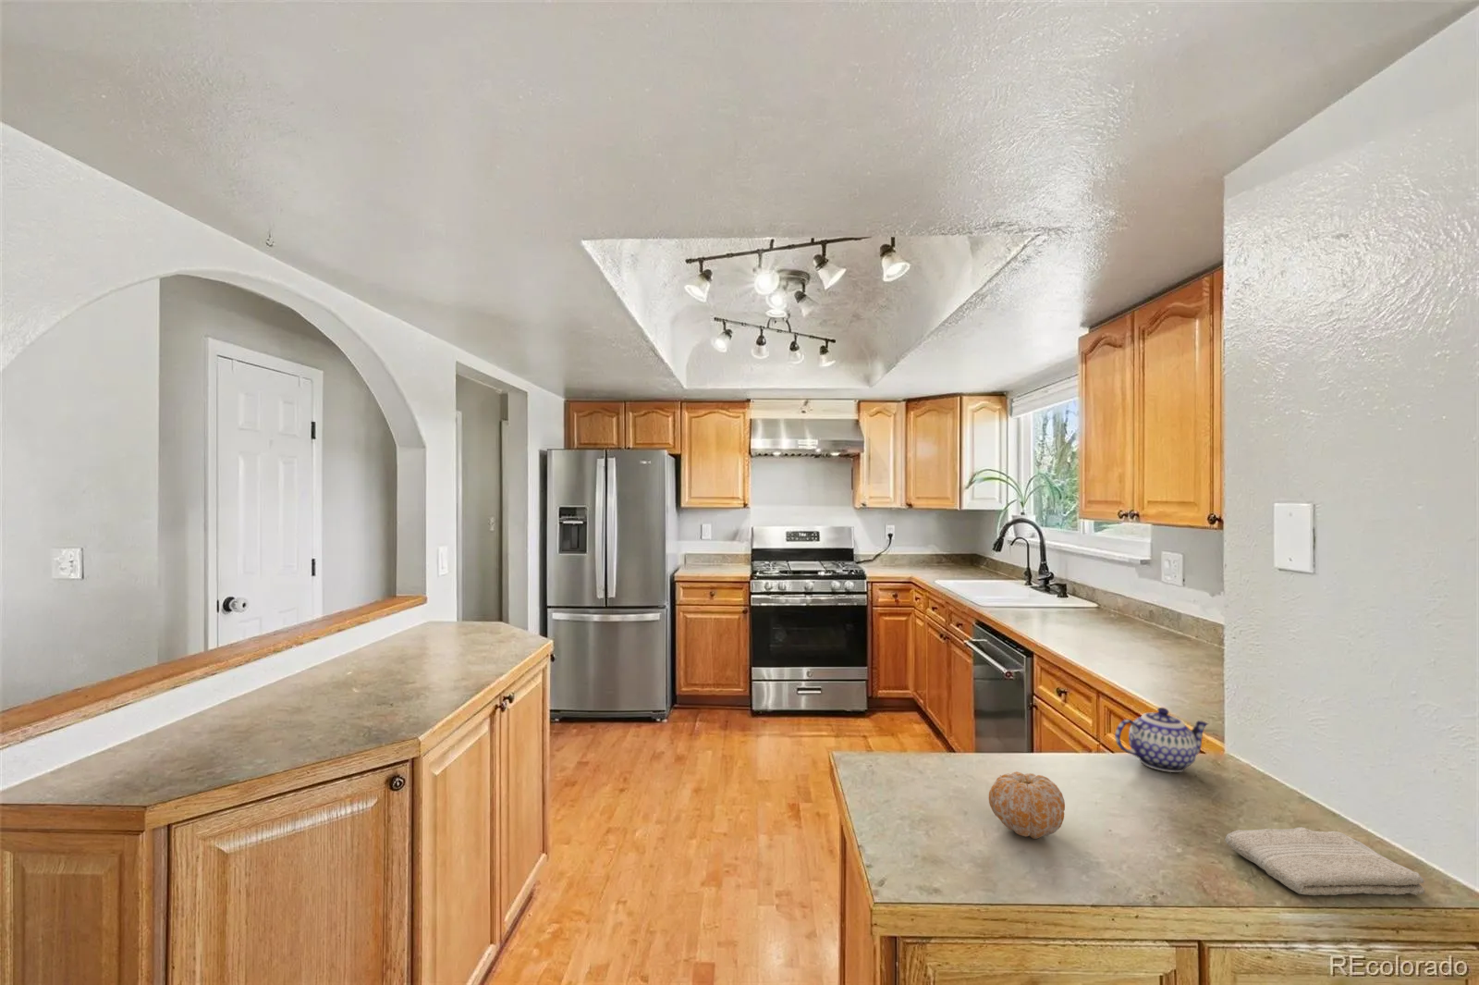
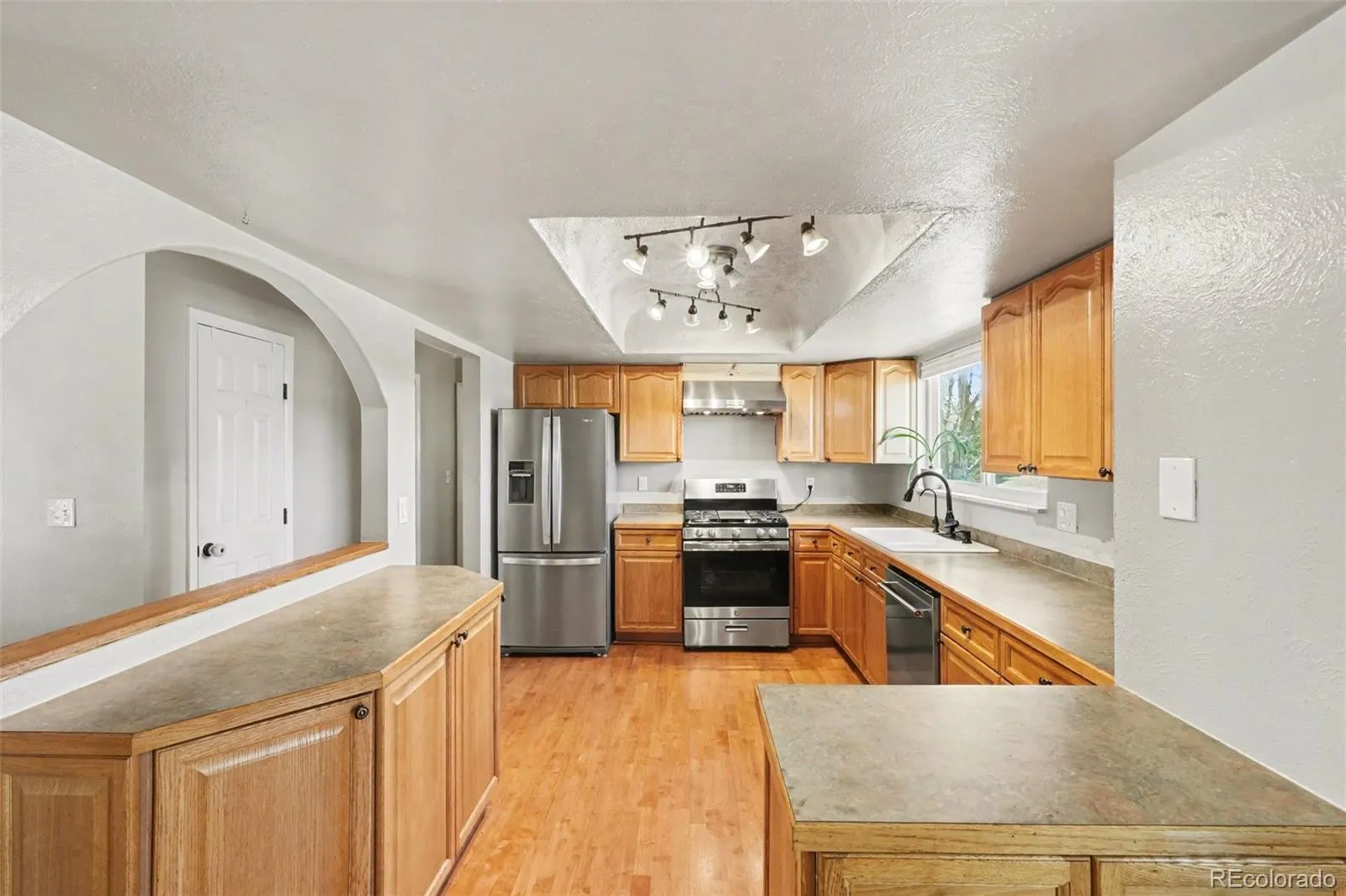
- teapot (1161, 737)
- fruit (1027, 804)
- washcloth (1321, 860)
